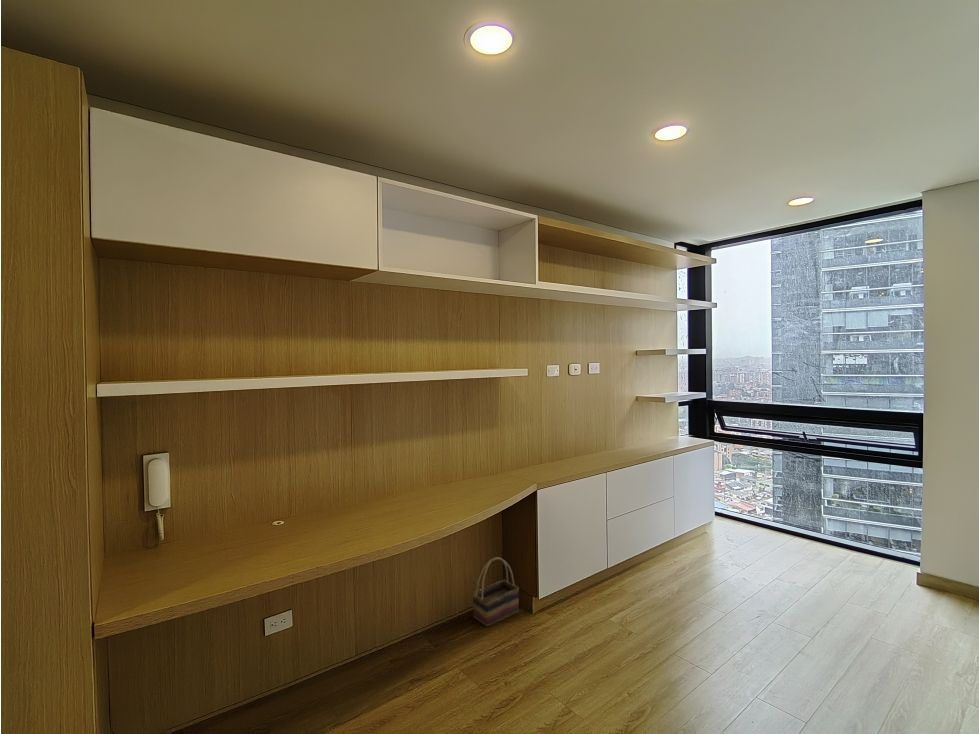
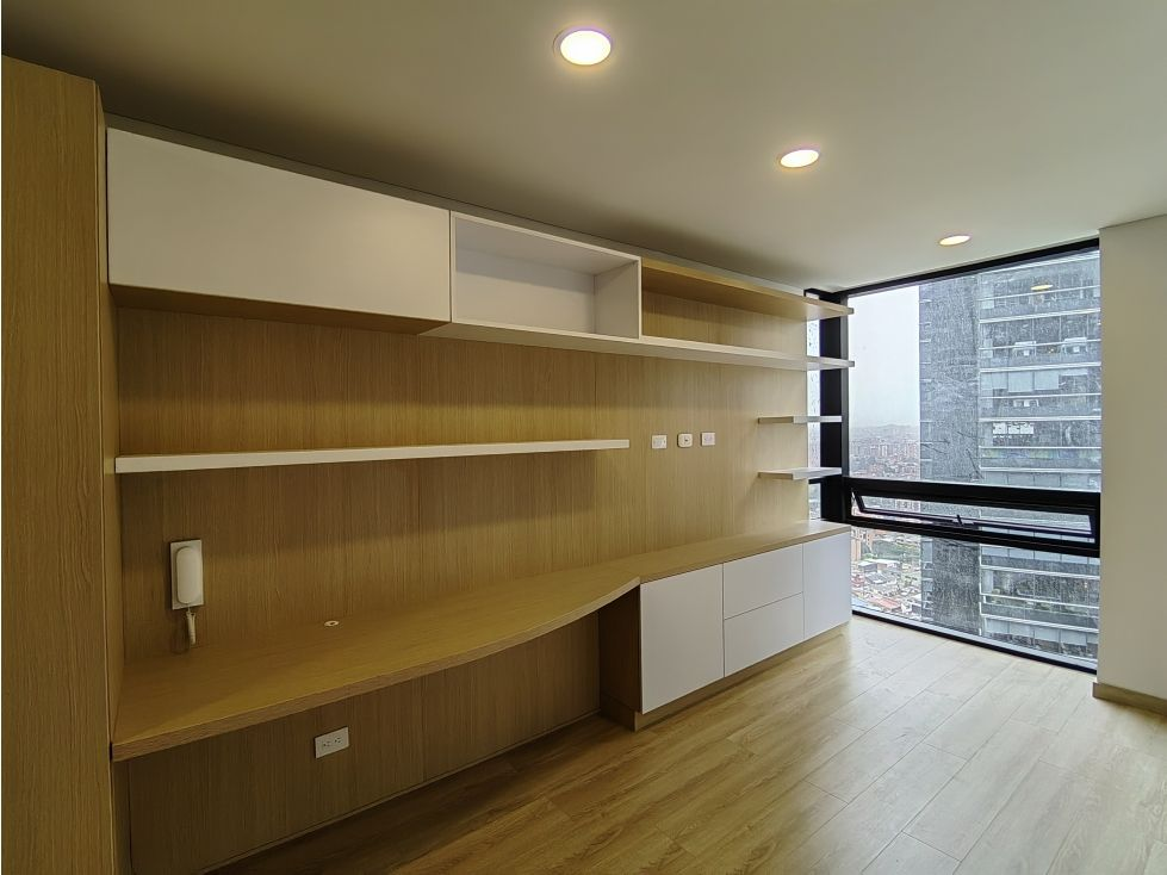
- basket (495, 586)
